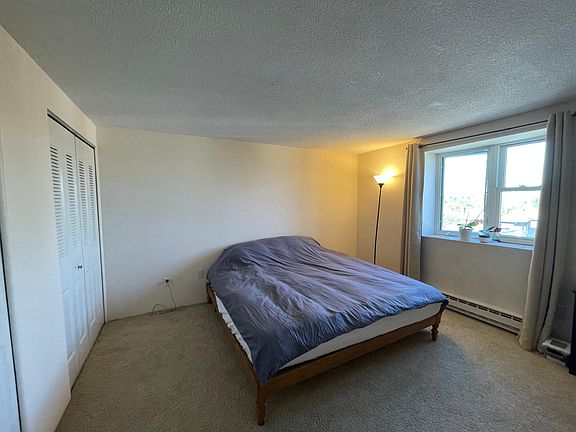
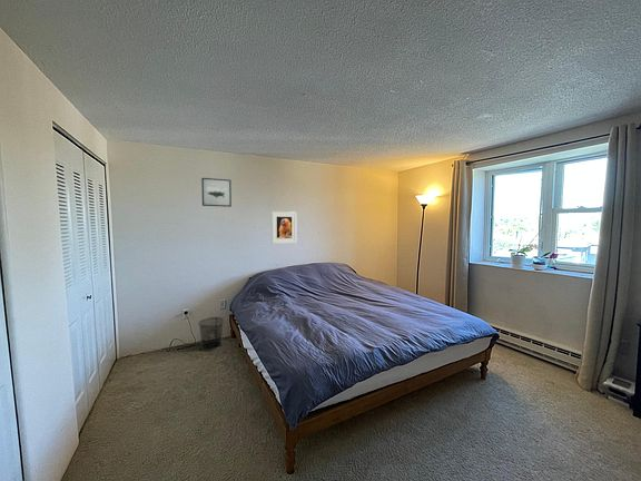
+ wall art (216, 193)
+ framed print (284, 227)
+ waste bin (210, 333)
